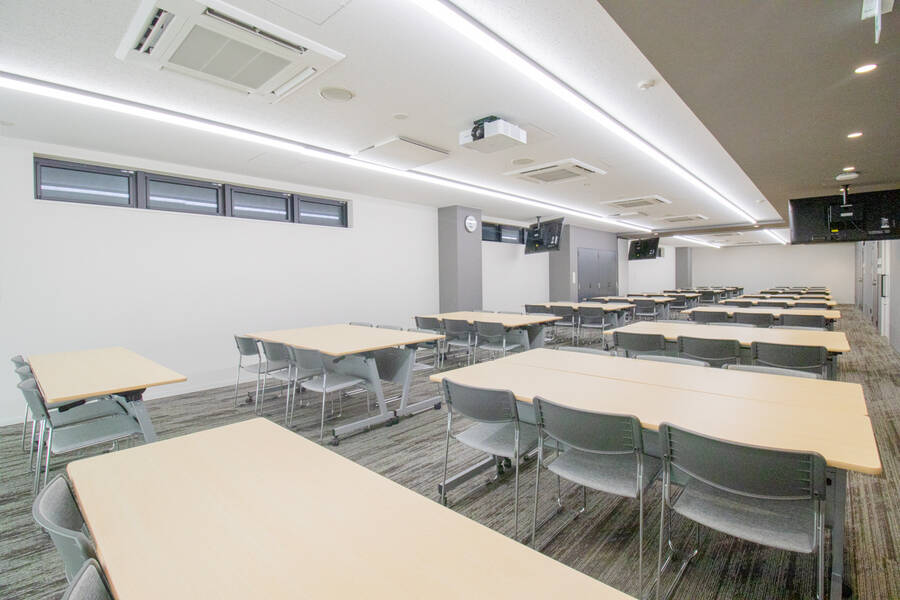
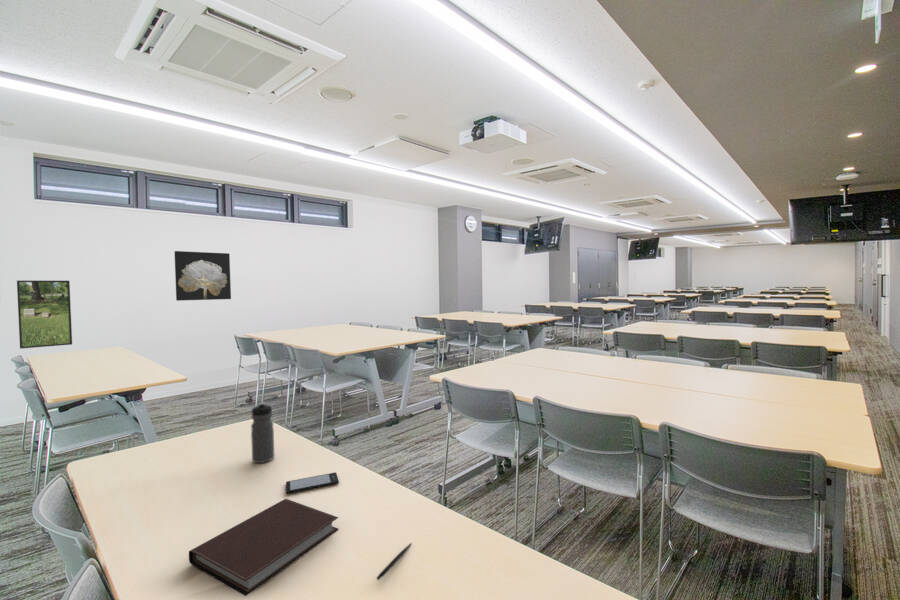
+ smartphone (312, 482)
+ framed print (45, 313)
+ wall art (203, 276)
+ water bottle (262, 431)
+ pen (396, 558)
+ notebook (268, 538)
